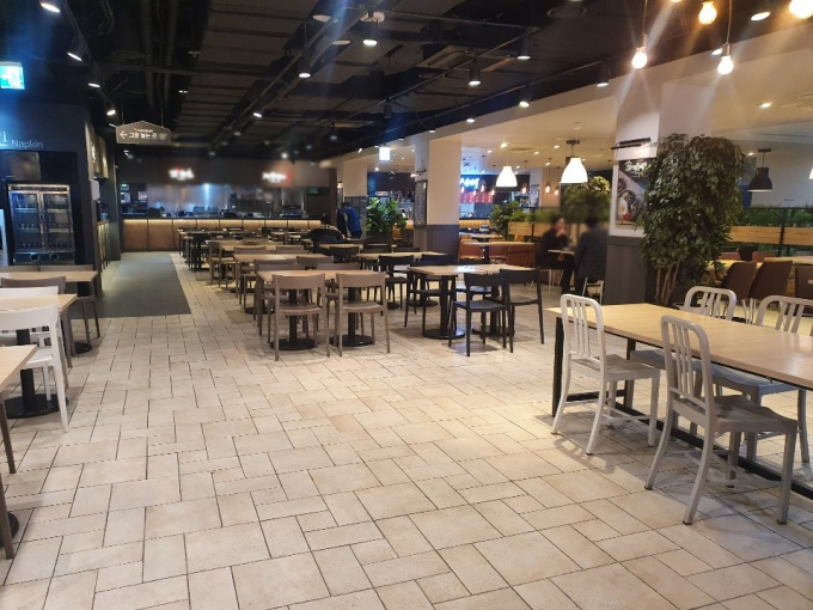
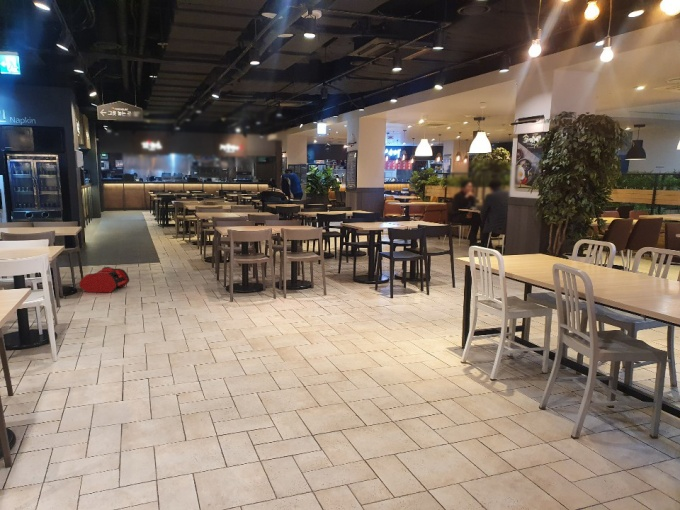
+ backpack (104, 278)
